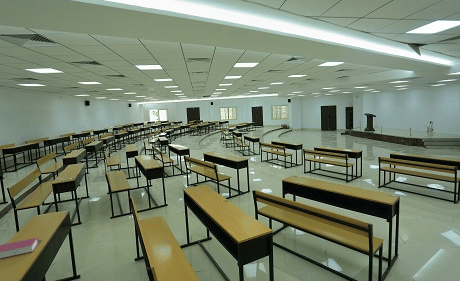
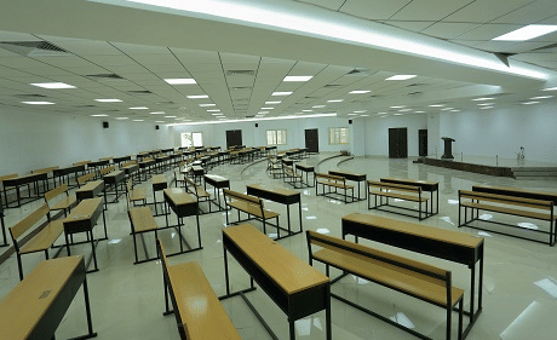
- book (17, 247)
